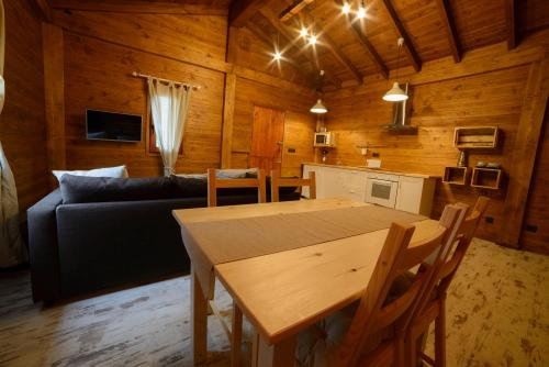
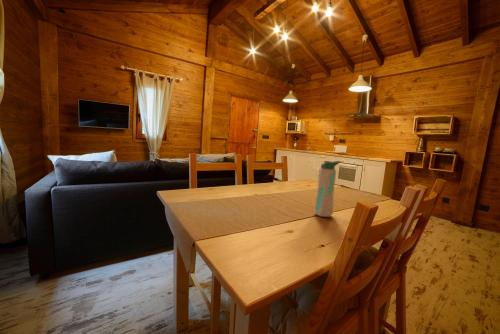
+ water bottle (327, 188)
